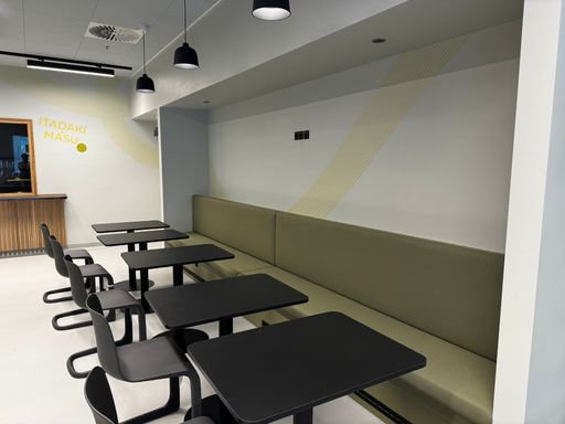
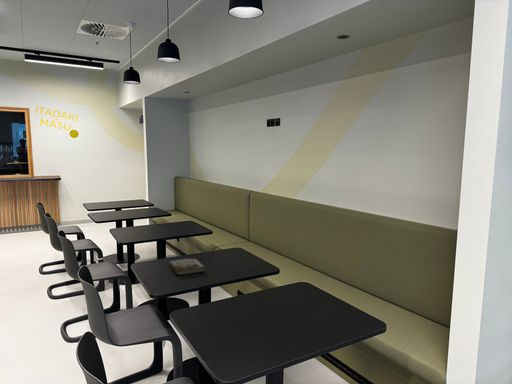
+ book (186, 266)
